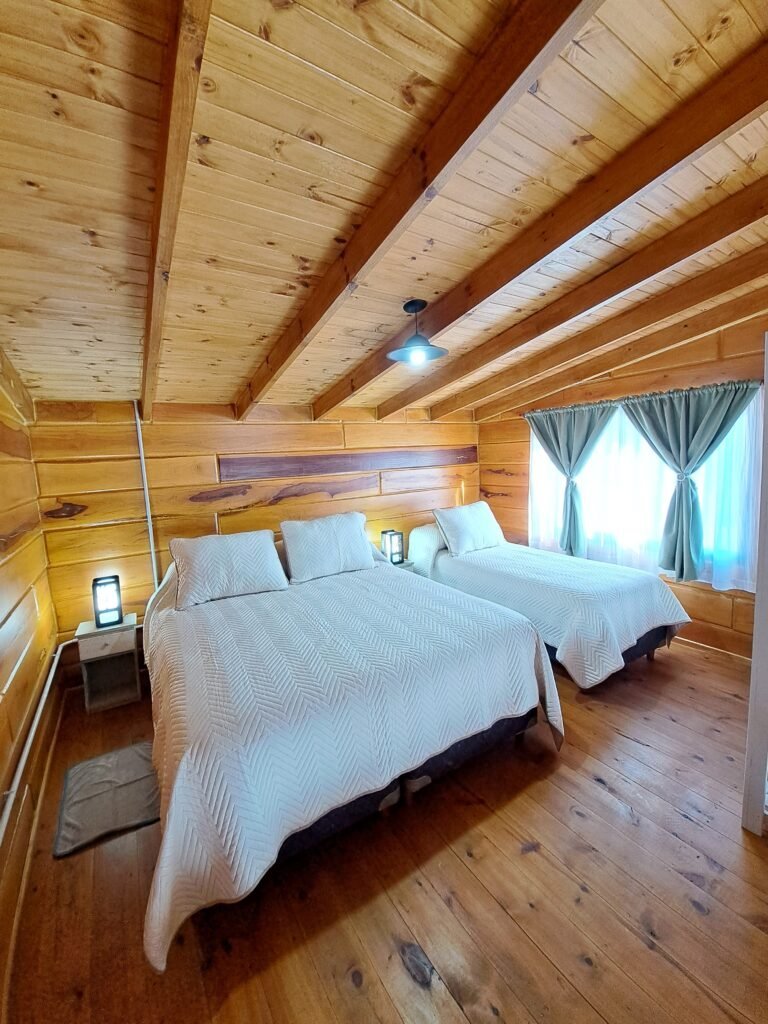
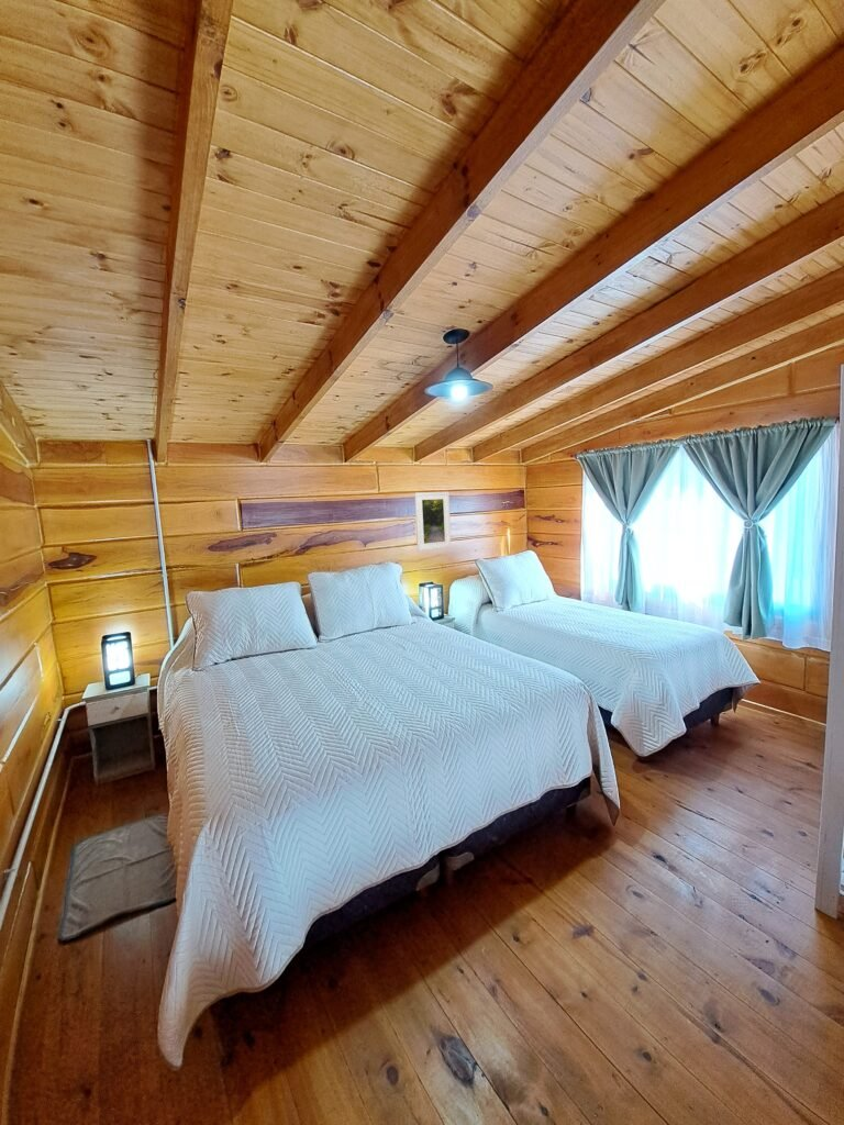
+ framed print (433, 521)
